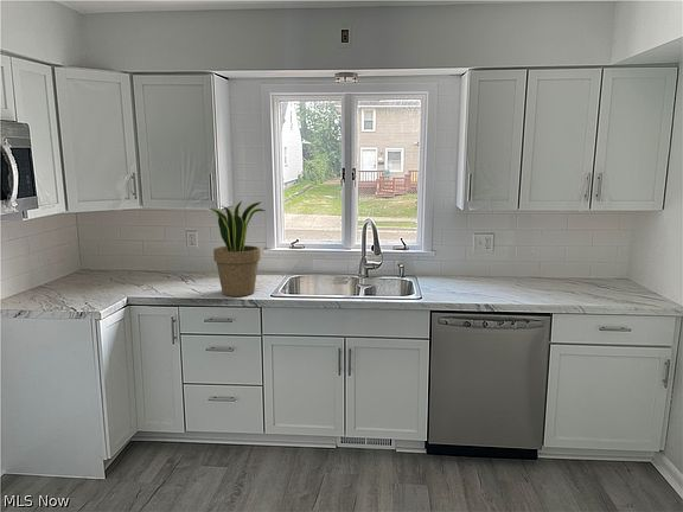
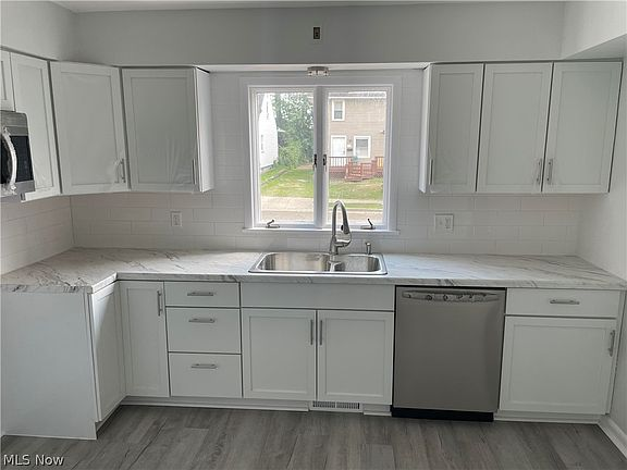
- potted plant (238, 247)
